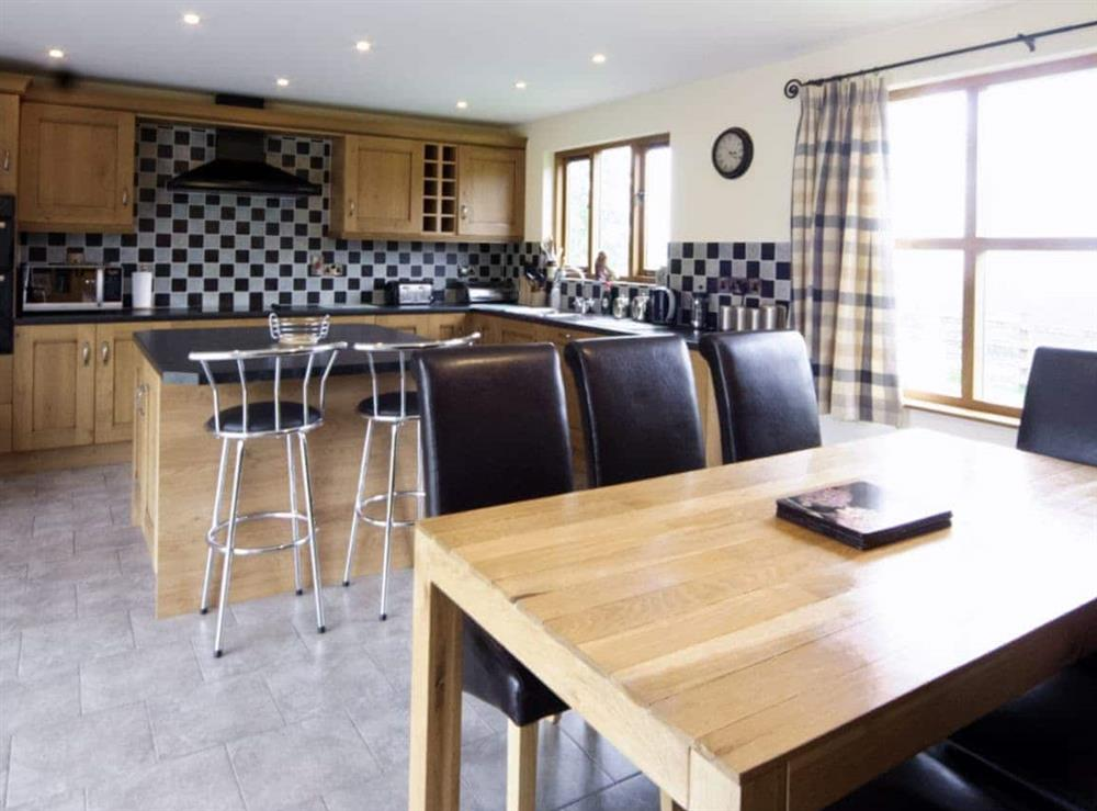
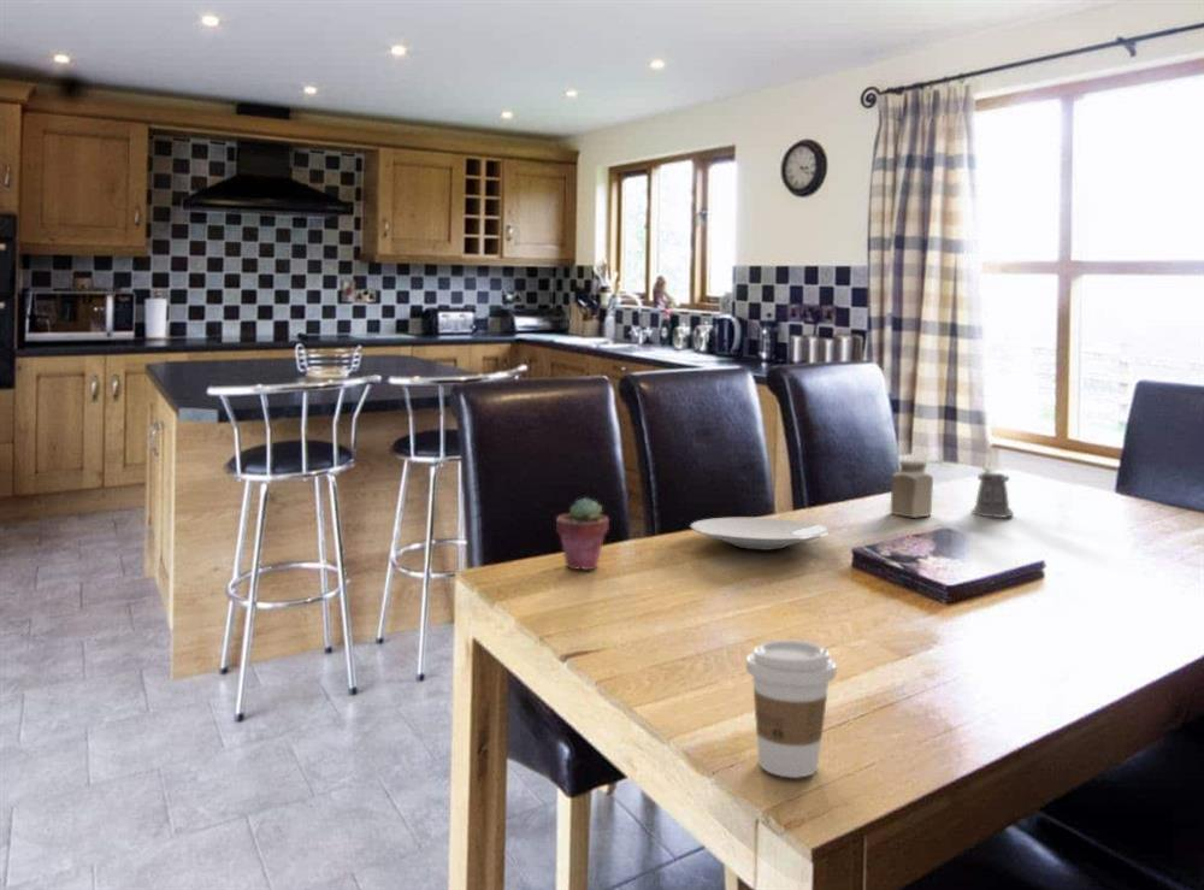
+ potted succulent (582, 531)
+ salt shaker (911, 487)
+ pepper shaker (993, 491)
+ coffee cup (789, 707)
+ plate (759, 536)
